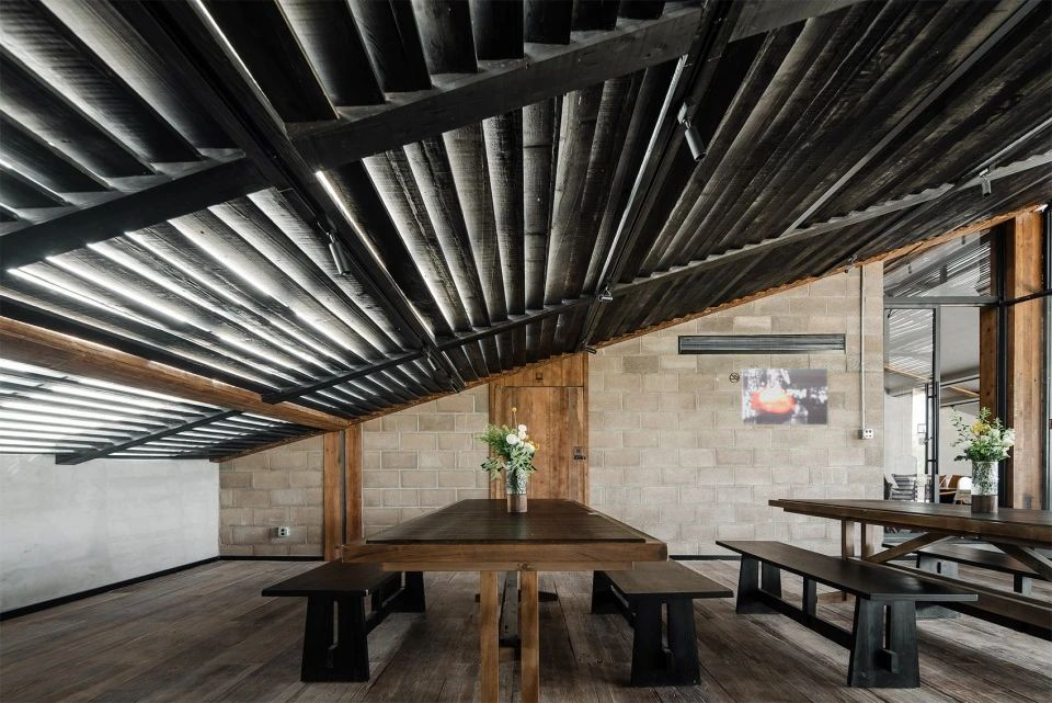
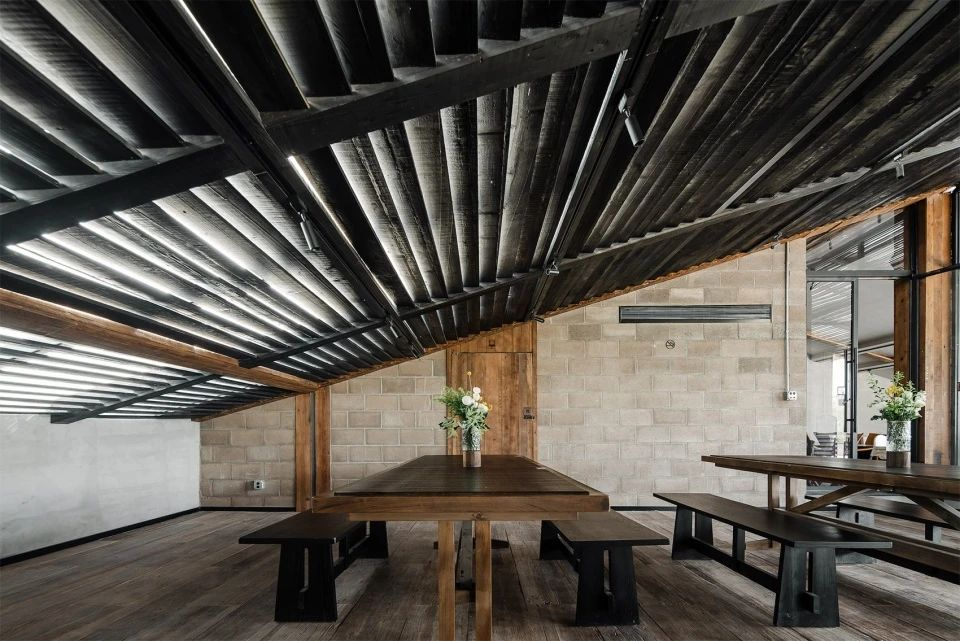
- wall art (784, 396)
